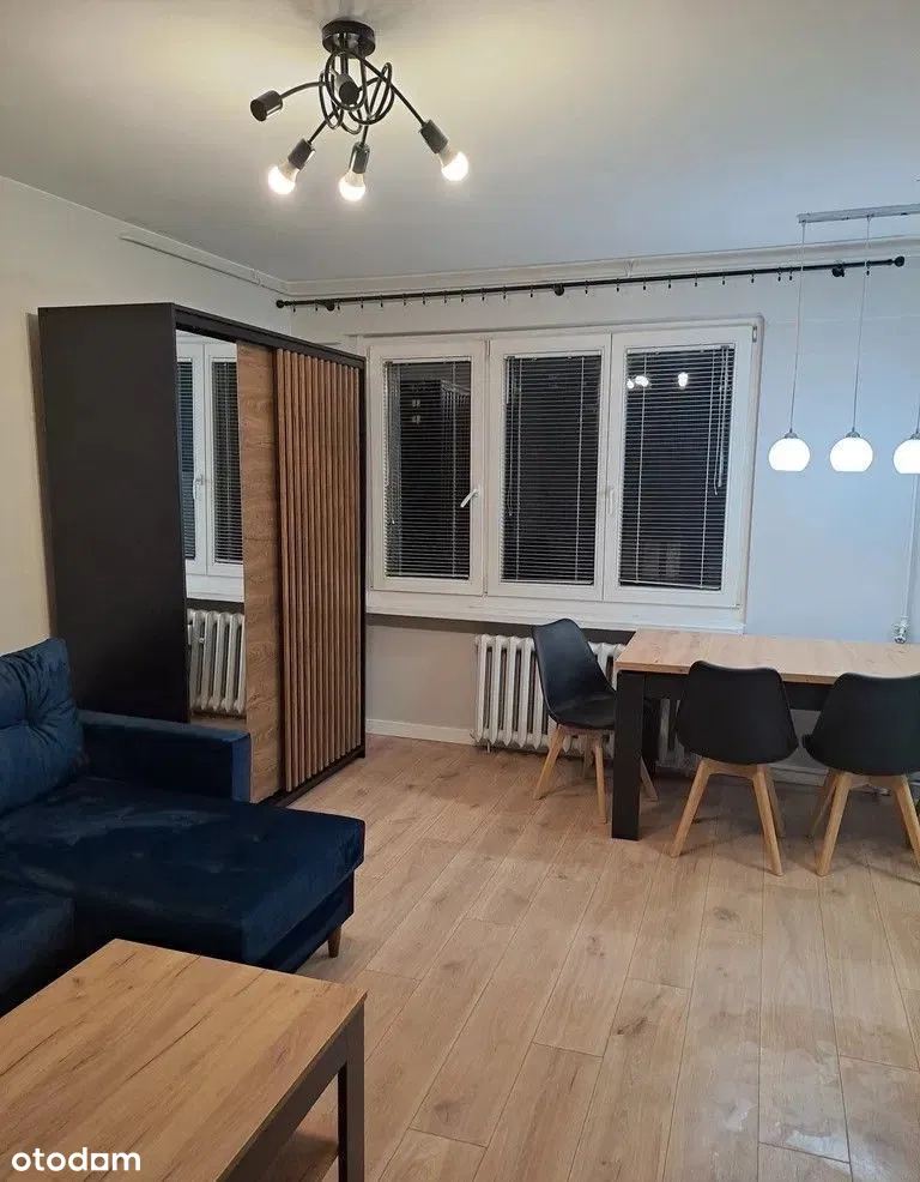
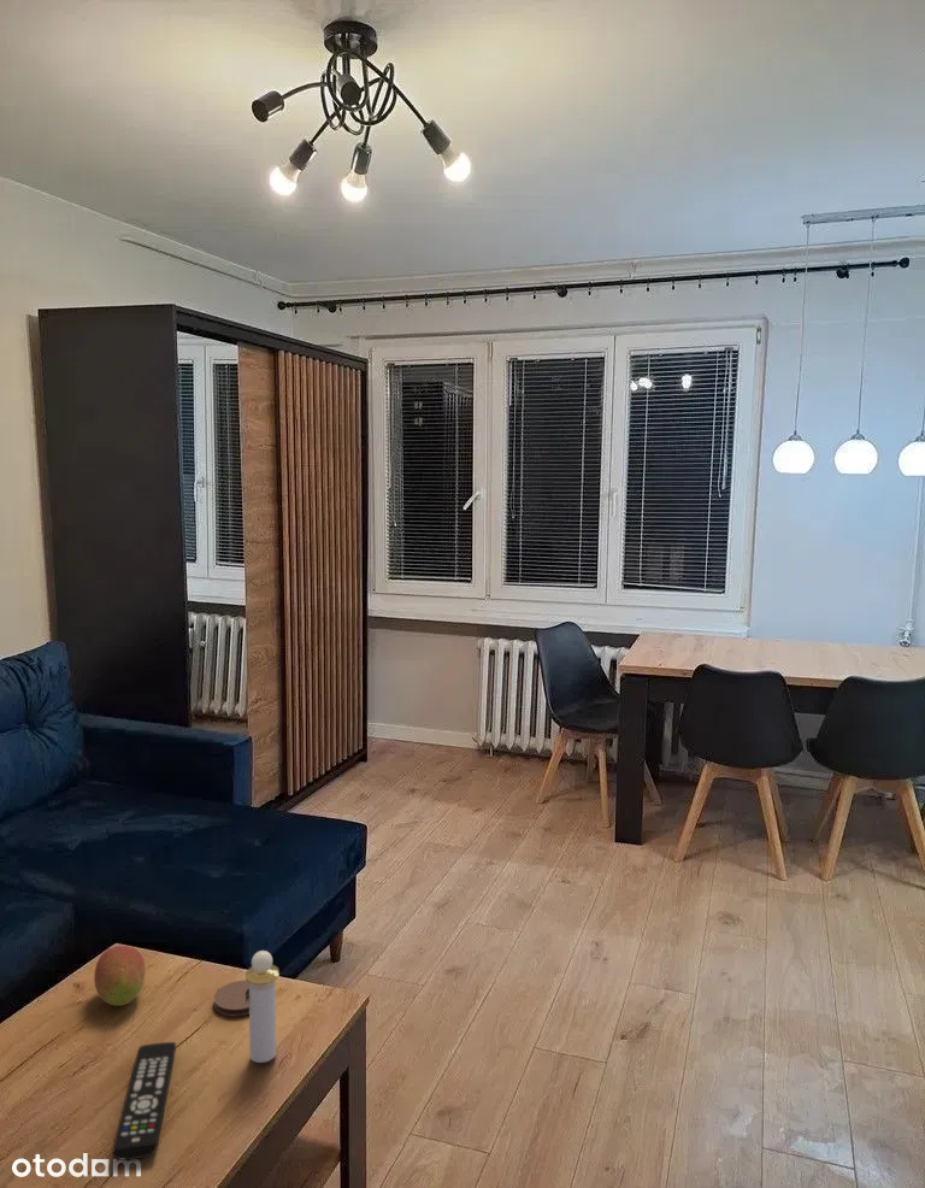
+ coaster (240, 998)
+ perfume bottle (263, 1005)
+ fruit (119, 975)
+ remote control (147, 1095)
